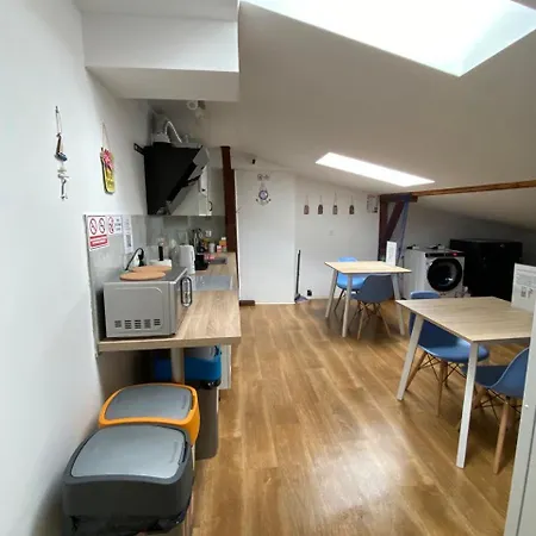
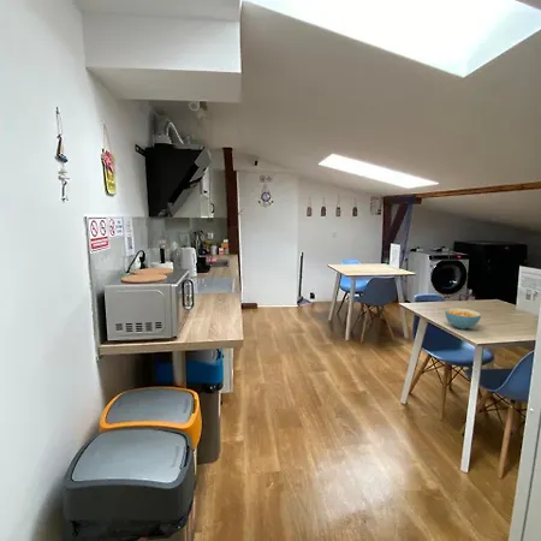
+ cereal bowl (462, 320)
